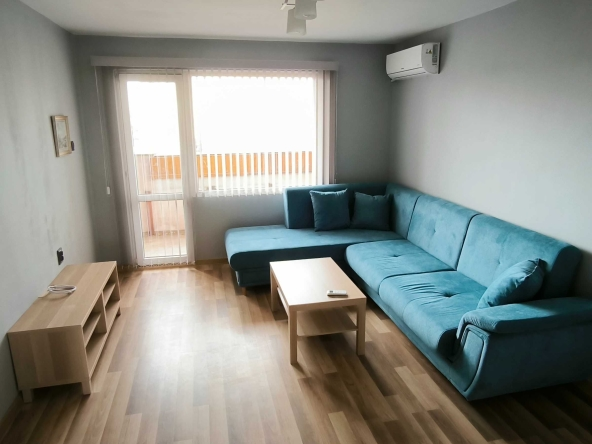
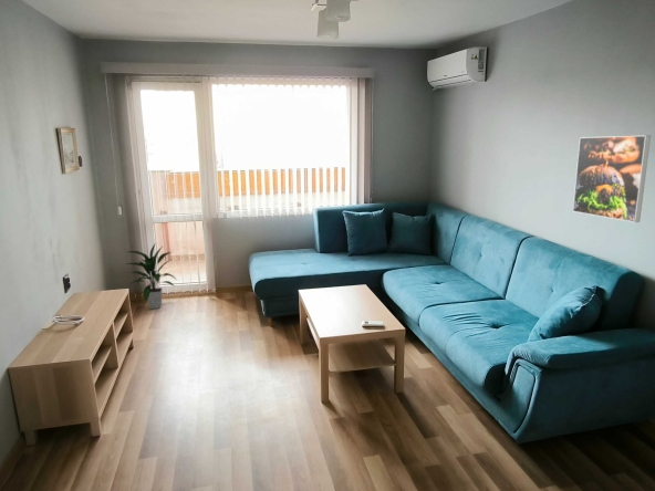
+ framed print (607, 177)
+ indoor plant (150, 276)
